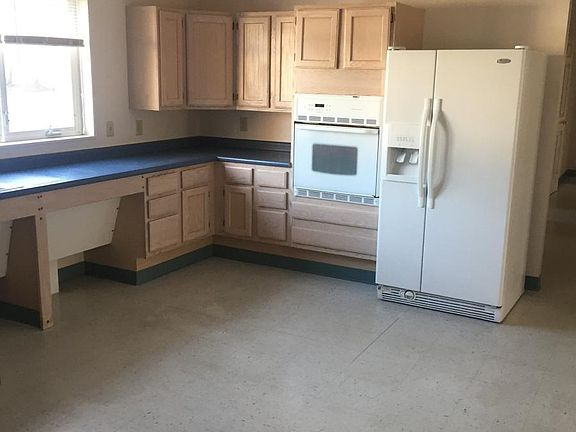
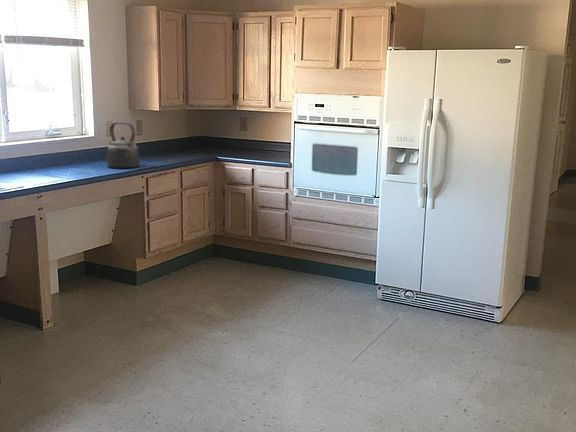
+ kettle (120, 144)
